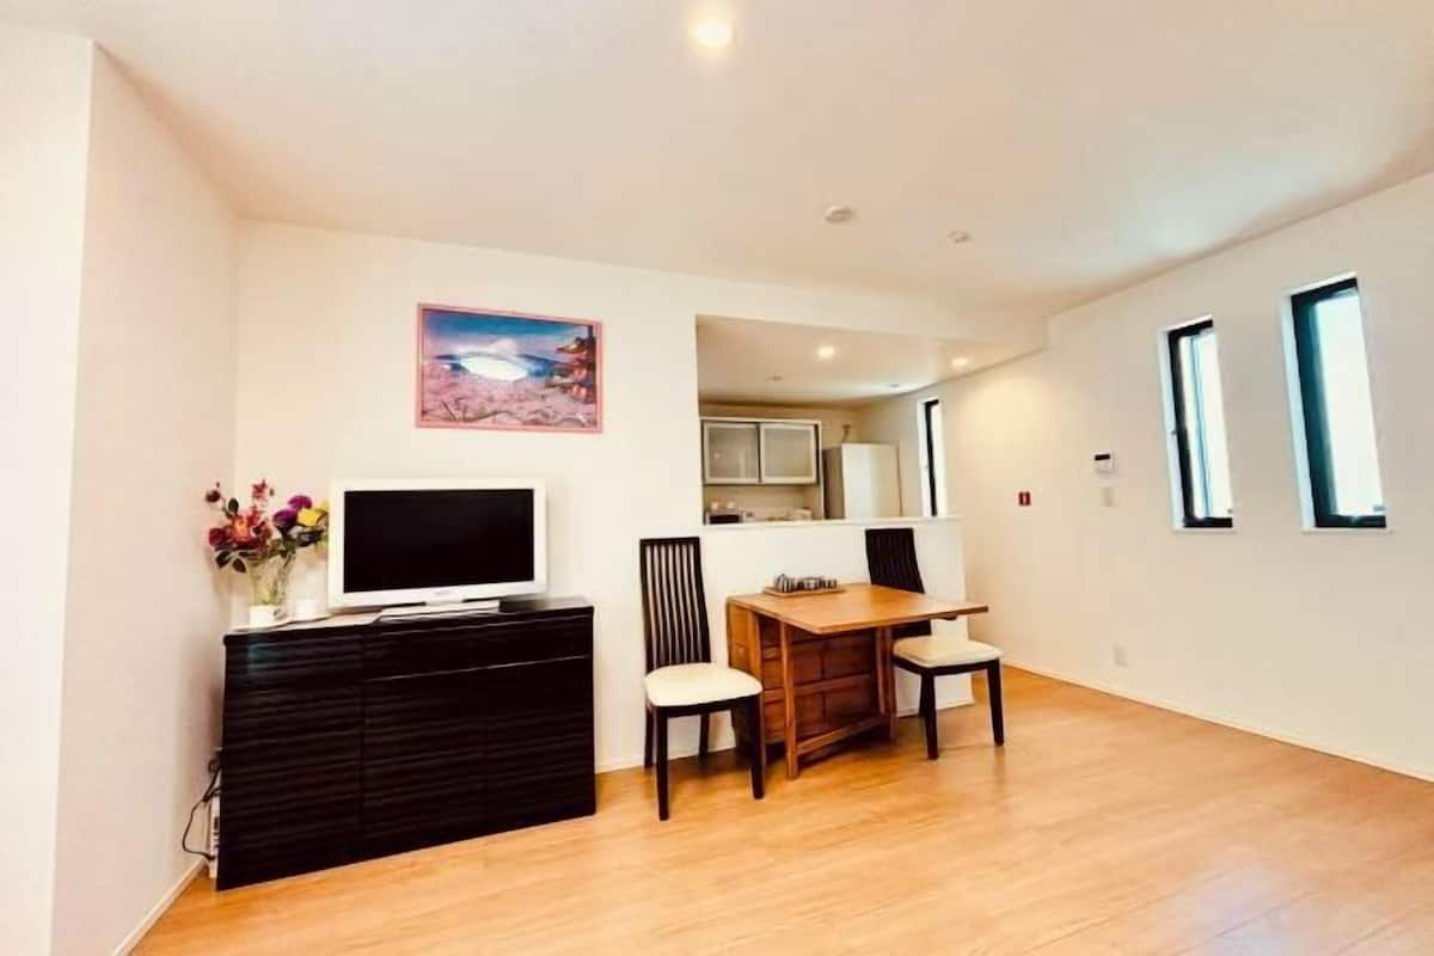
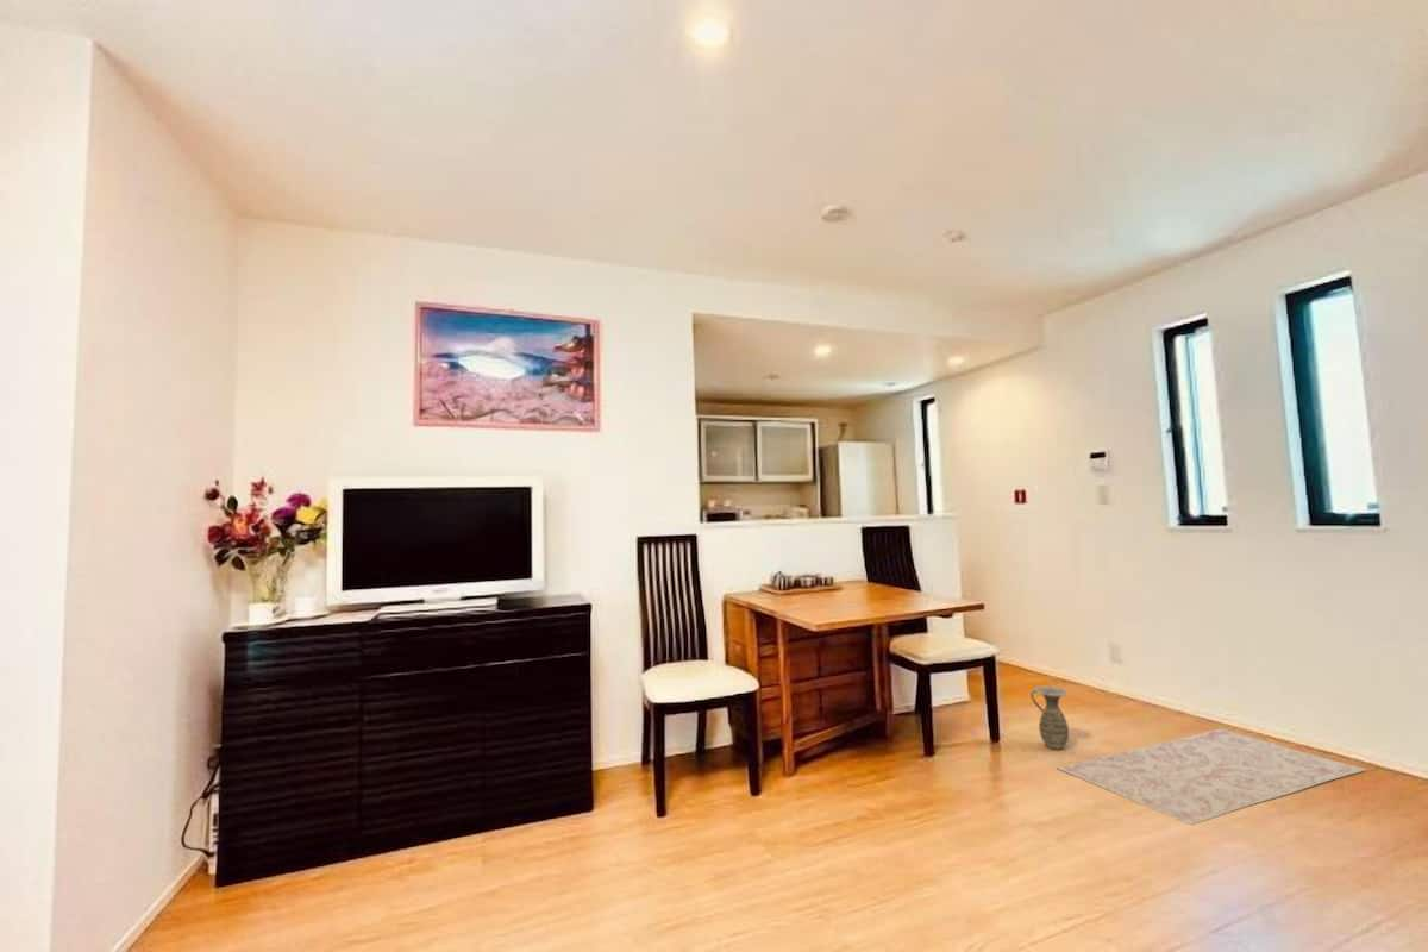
+ rug (1208, 768)
+ ceramic jug (1052, 718)
